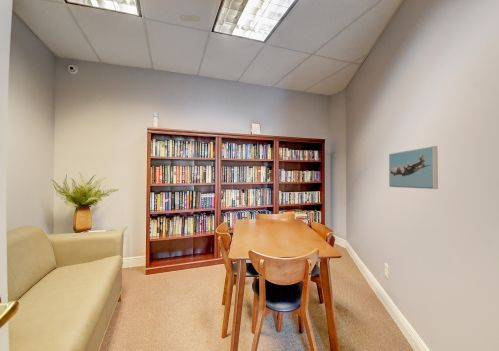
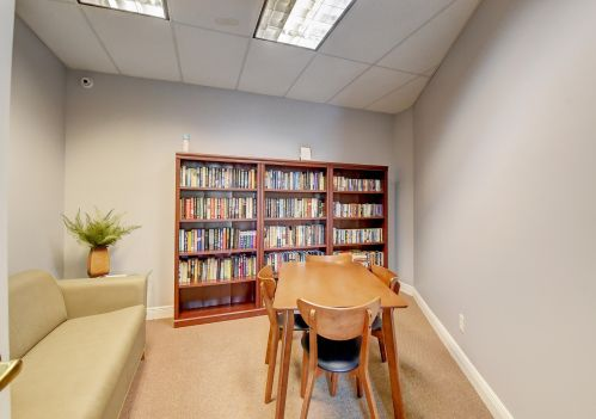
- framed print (410, 169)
